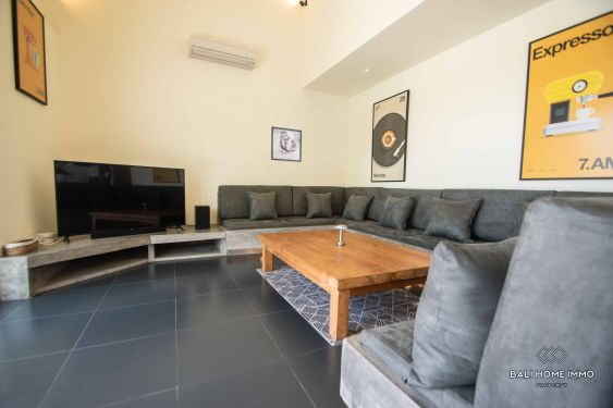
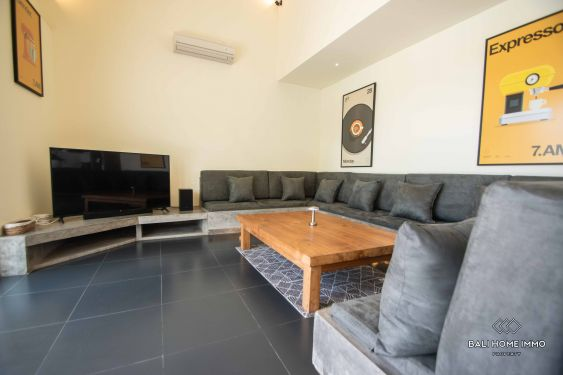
- wall art (286, 145)
